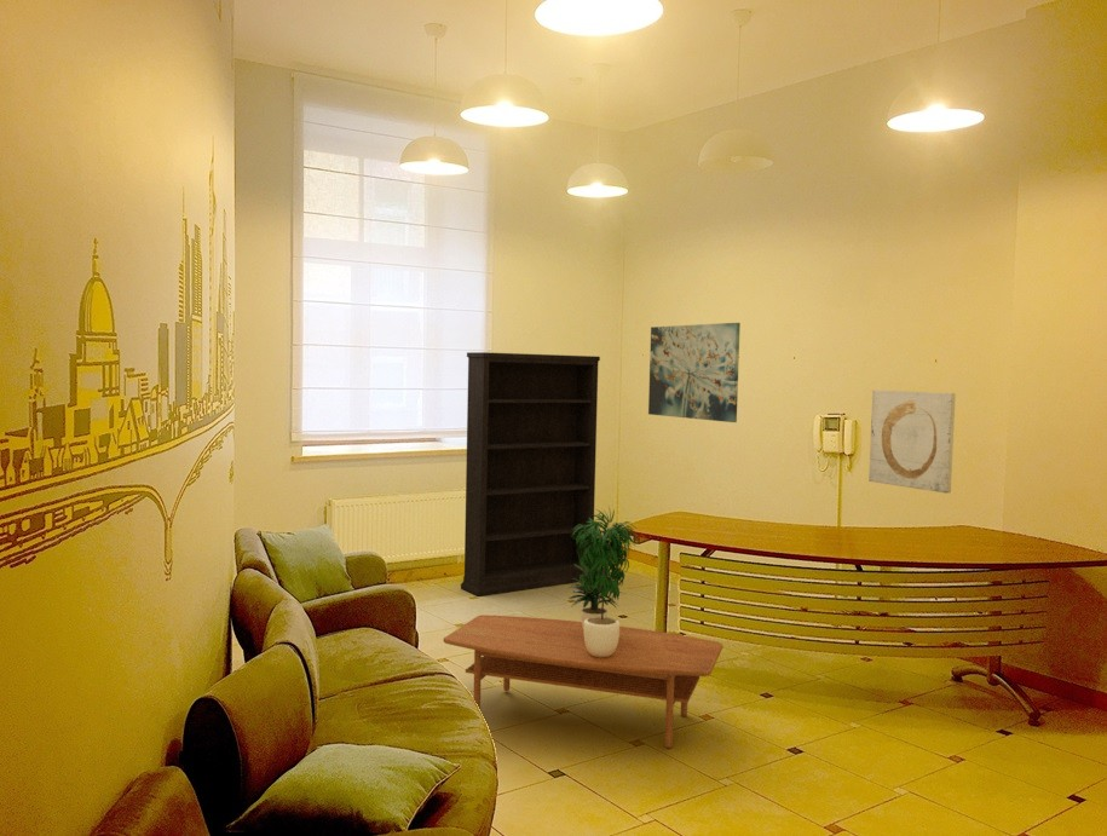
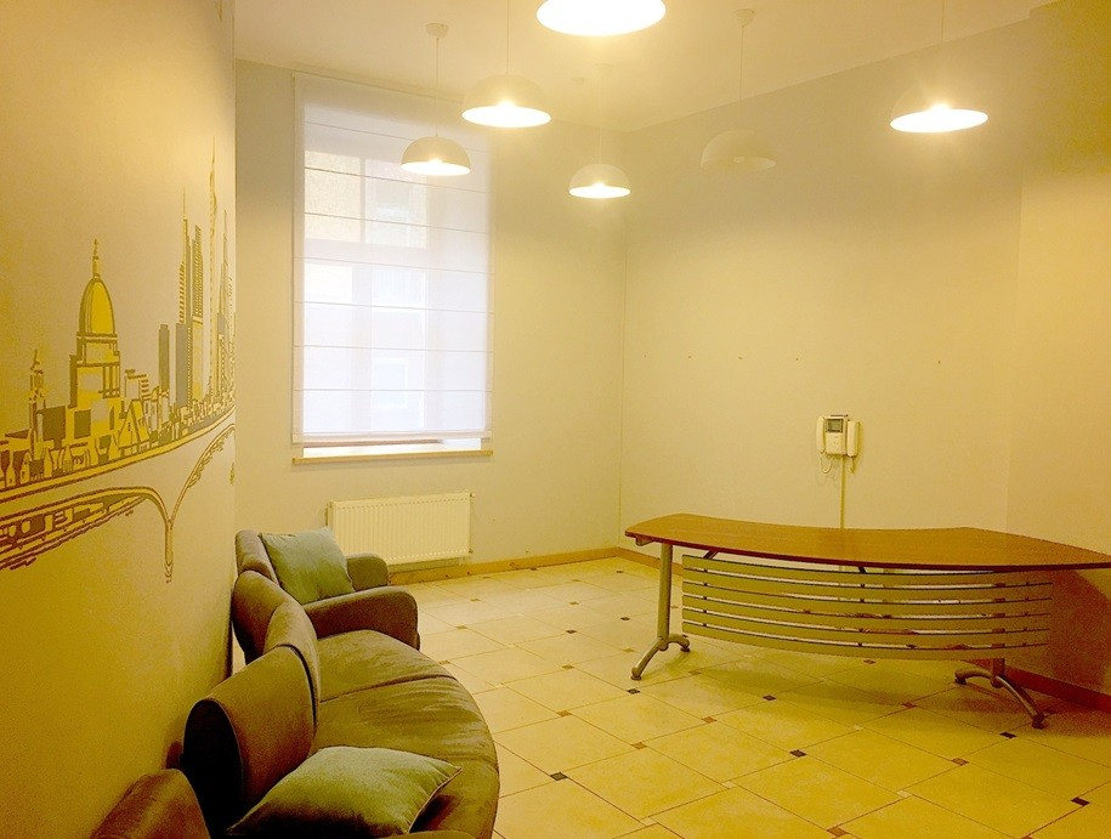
- wall art (691, 371)
- potted plant (601, 572)
- wall art (910, 439)
- coffee table (582, 679)
- bookshelf (532, 469)
